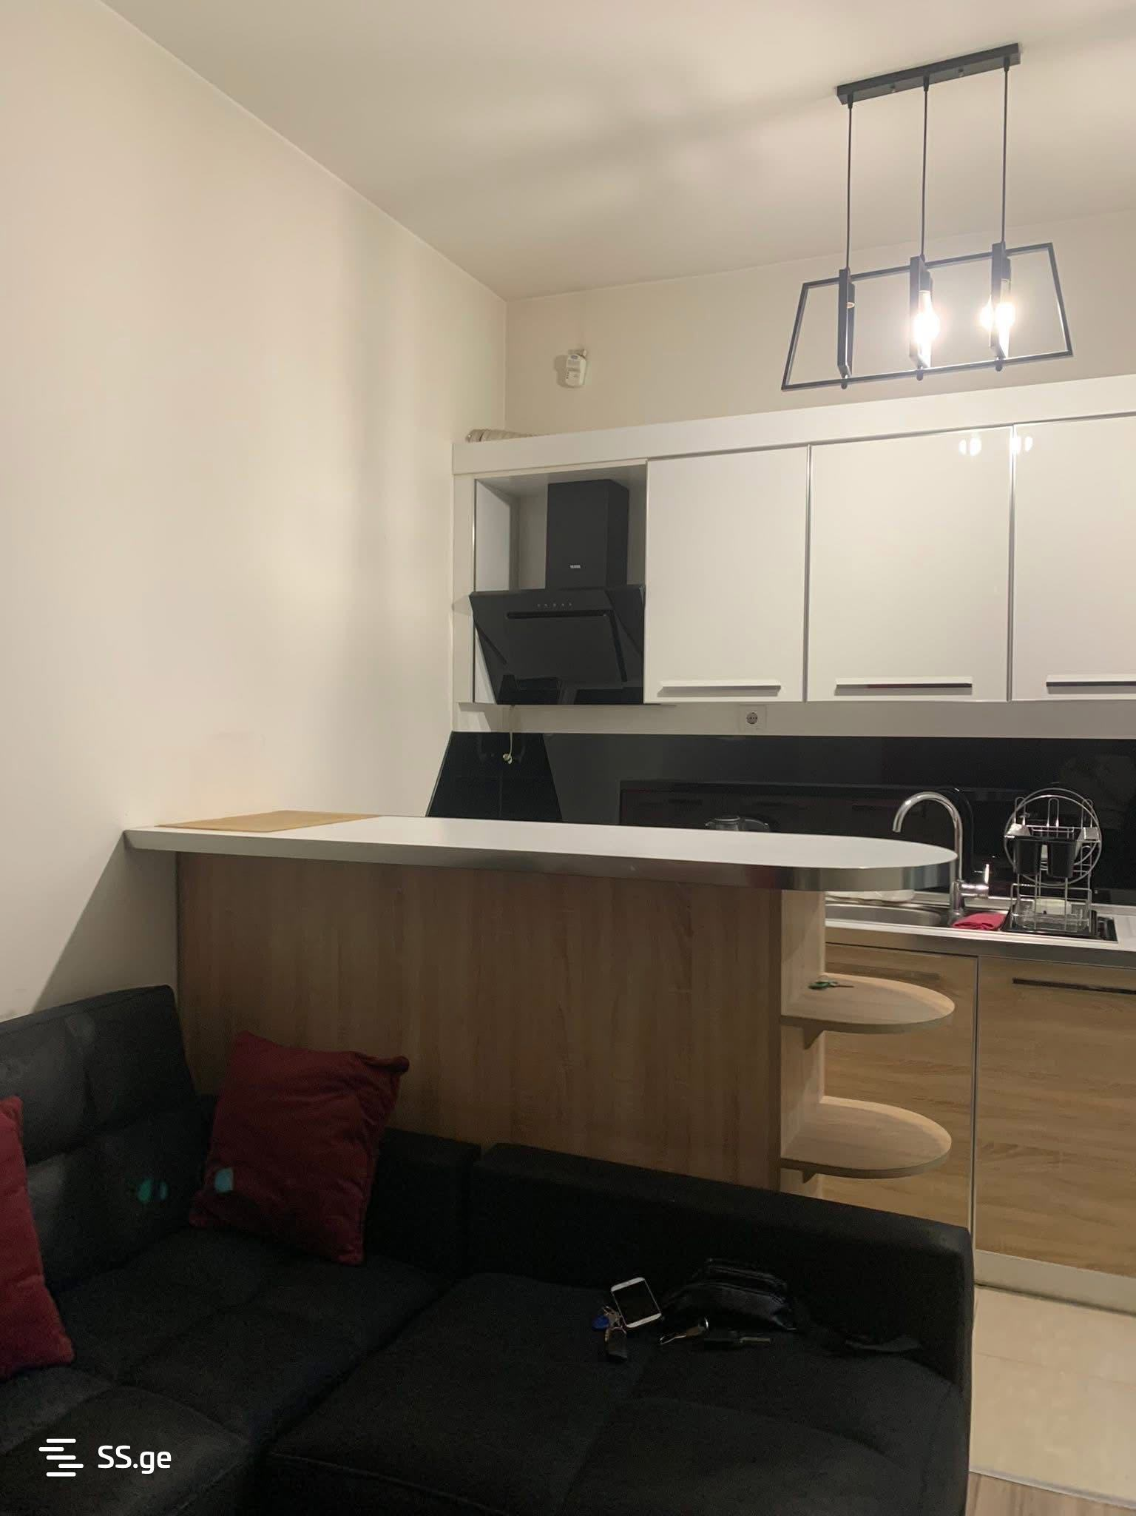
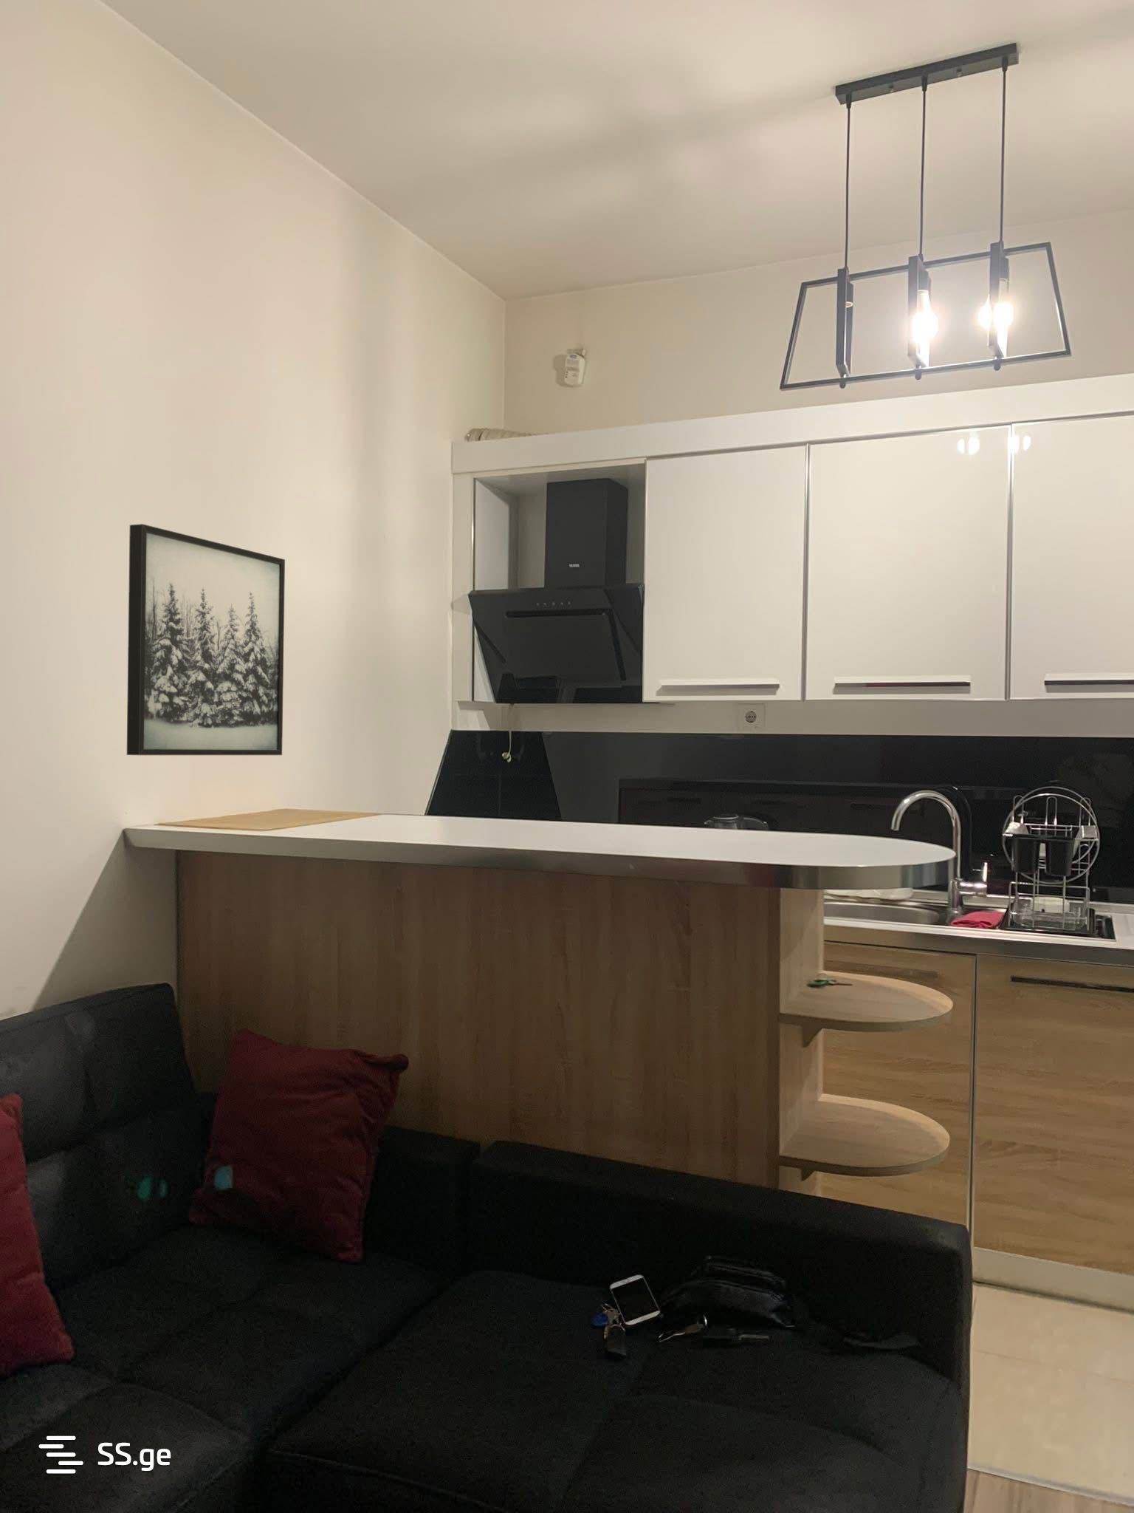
+ wall art (212, 649)
